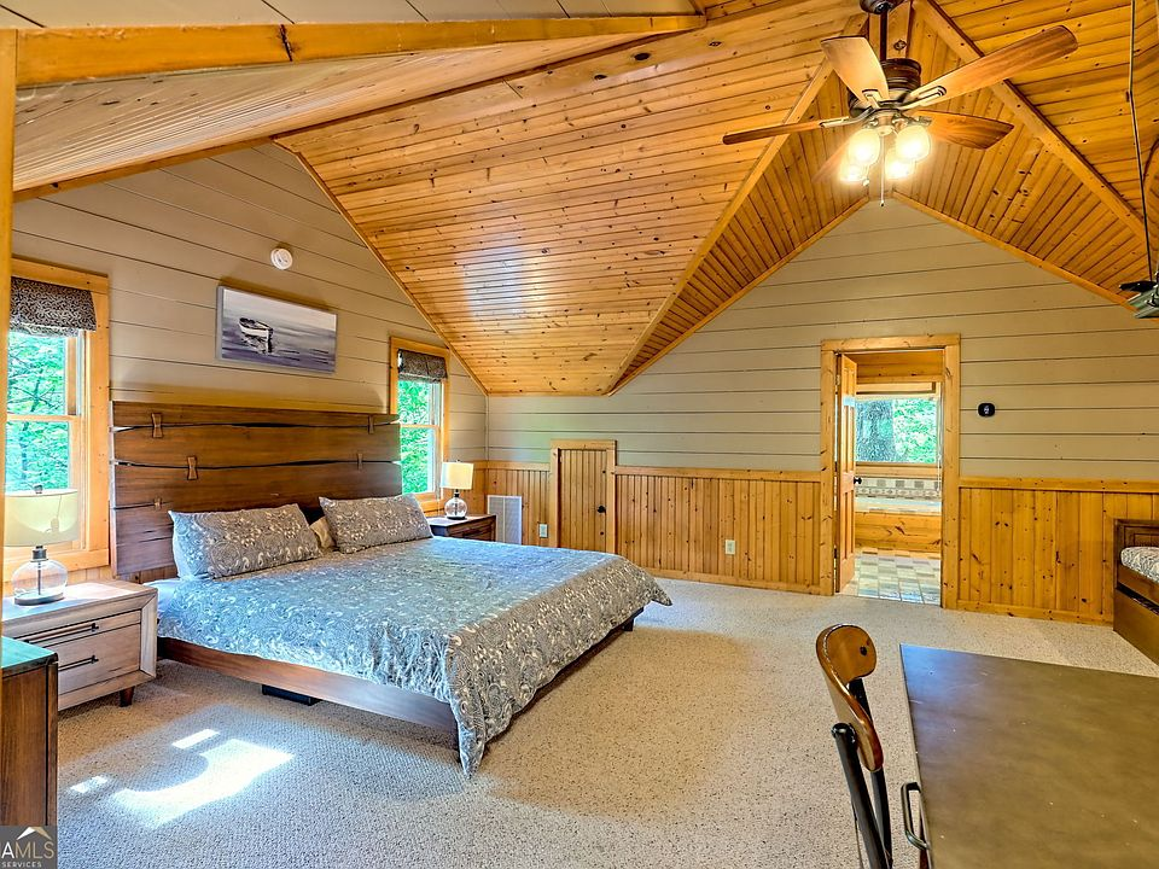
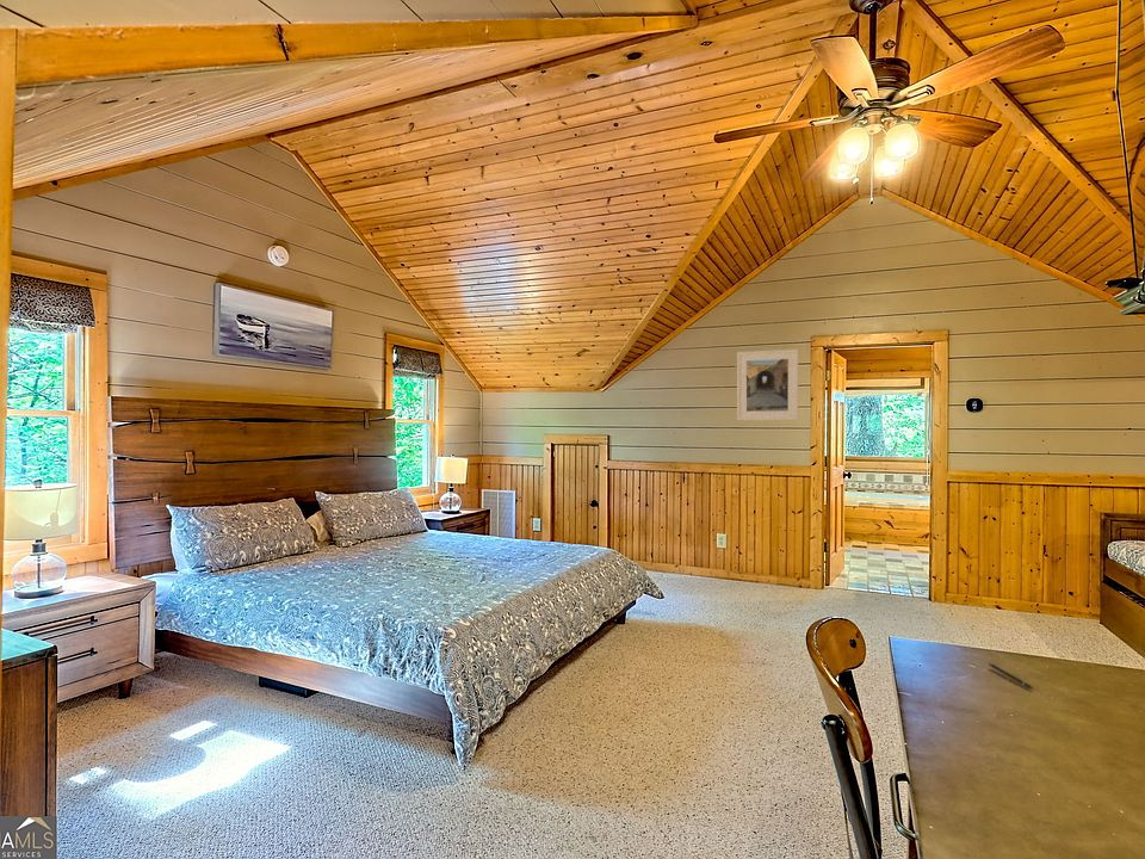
+ pen (1010, 675)
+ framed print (767, 385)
